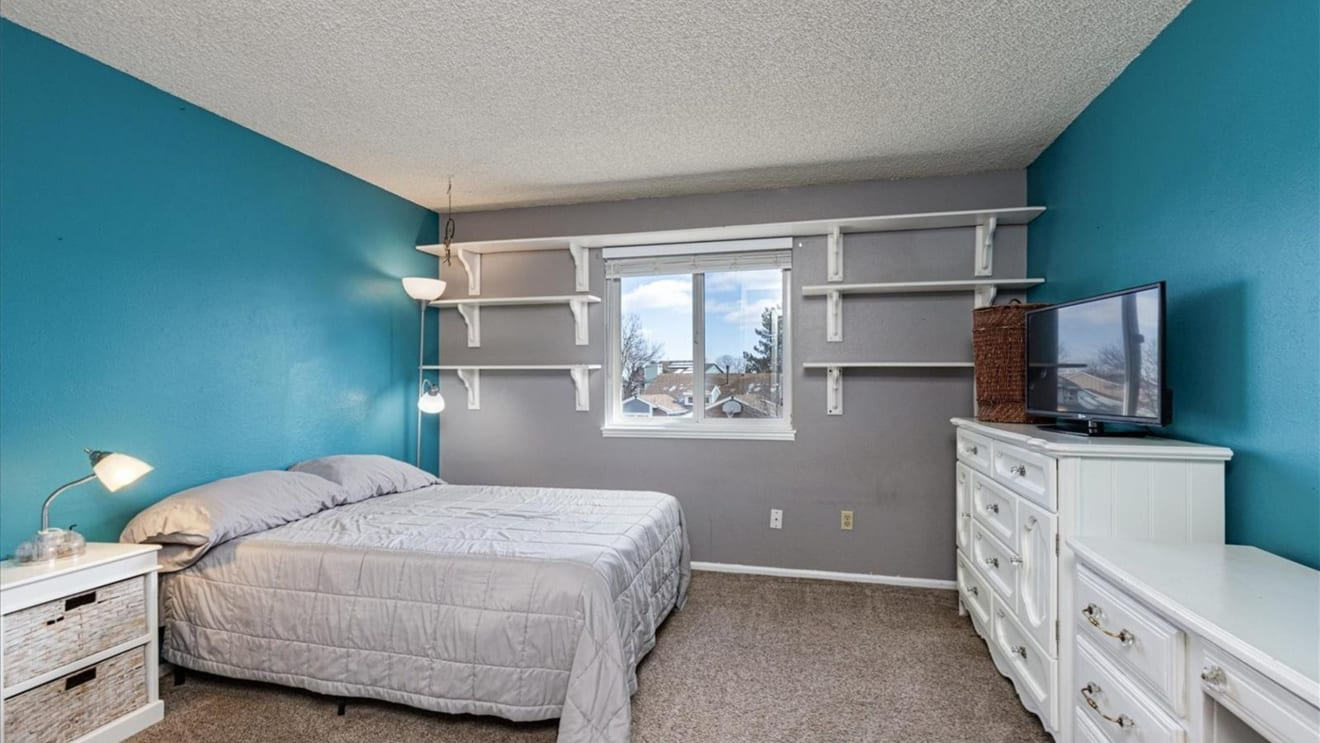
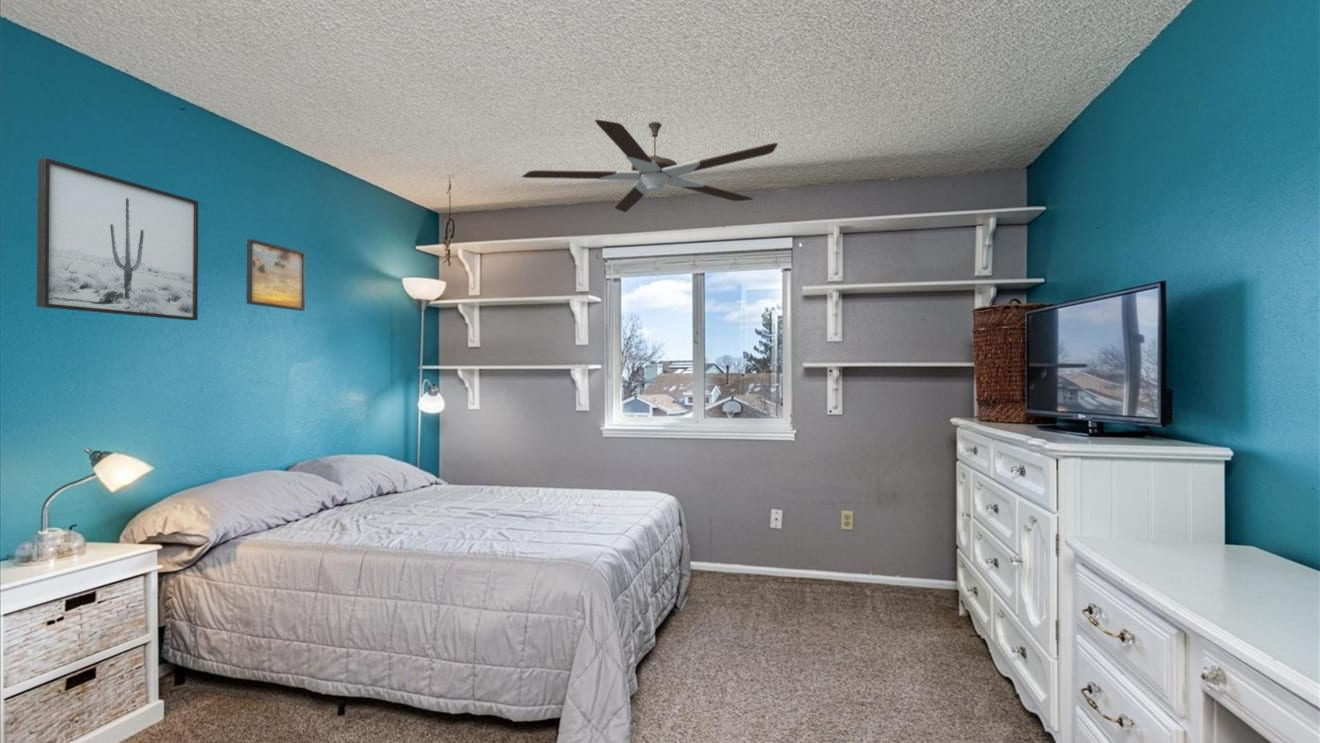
+ wall art (126, 248)
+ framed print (277, 276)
+ ceiling fan (644, 158)
